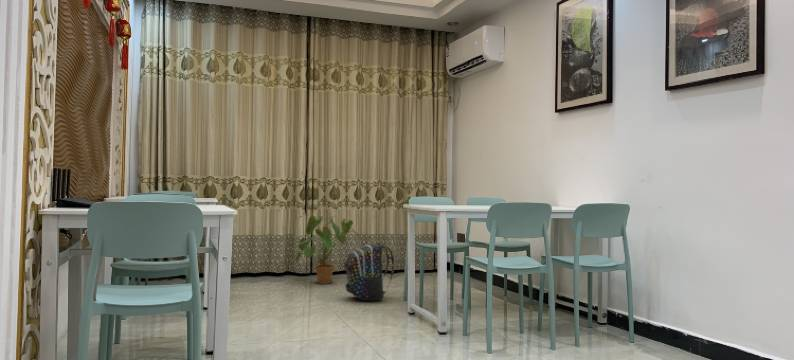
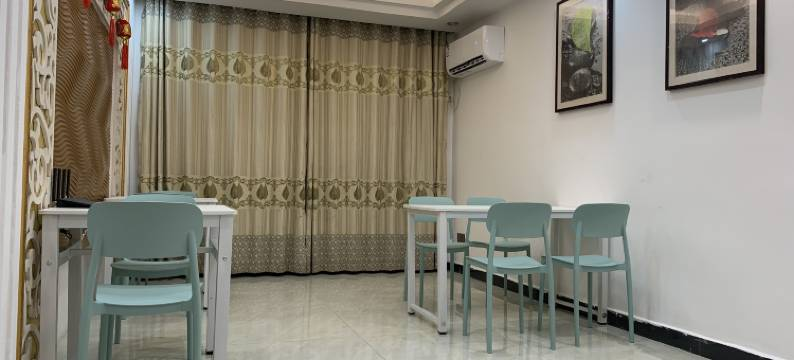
- backpack (368, 271)
- house plant (328, 247)
